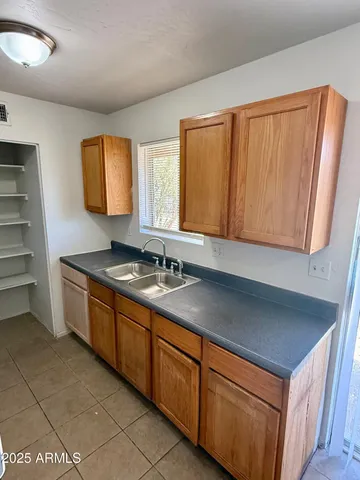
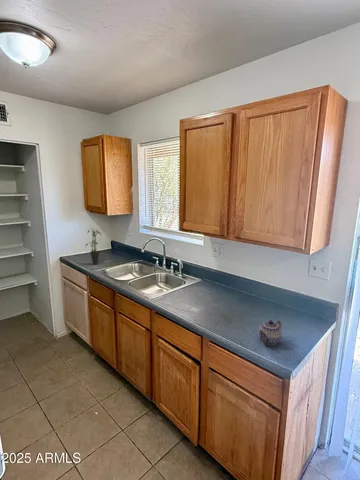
+ teapot (270, 331)
+ potted plant (94, 246)
